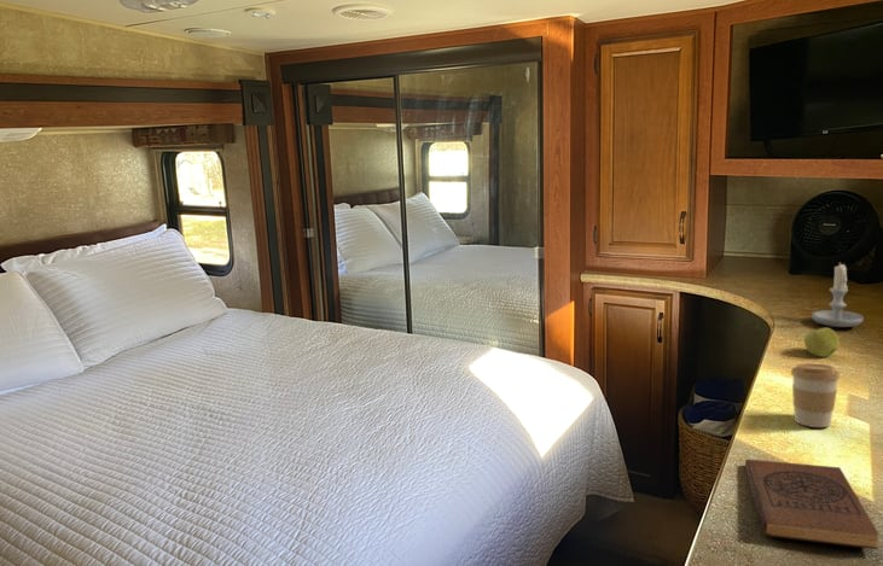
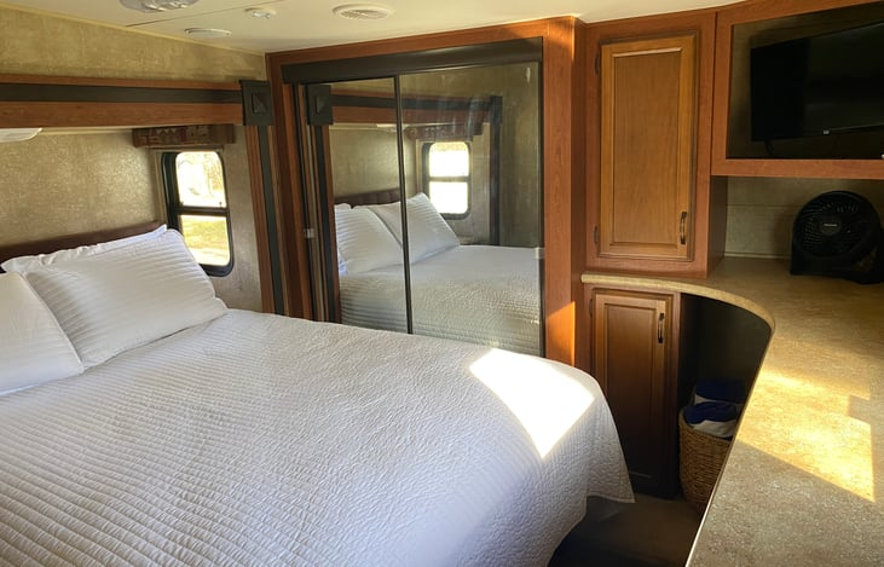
- coffee cup (813, 392)
- book (803, 498)
- apple (821, 342)
- candle (838, 293)
